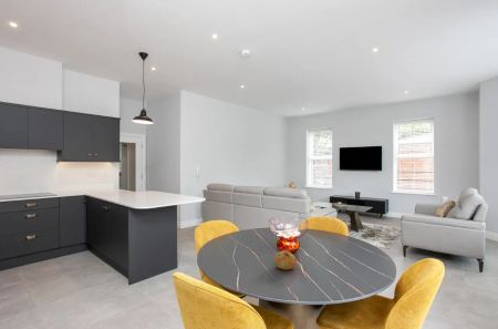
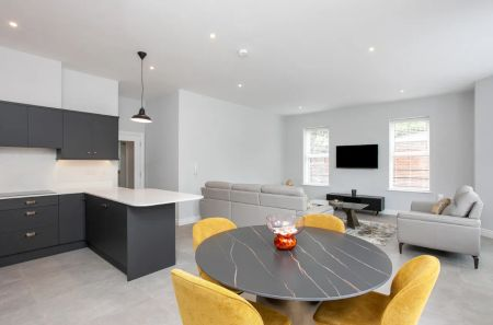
- fruit (284, 259)
